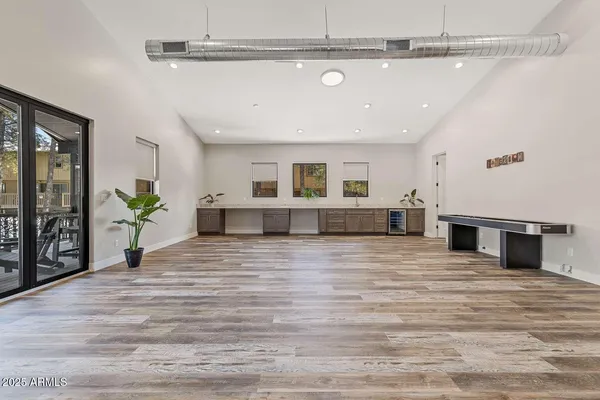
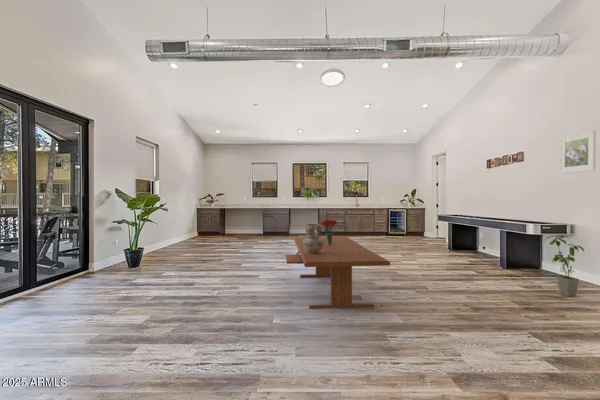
+ ceramic jug (313, 238)
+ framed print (576, 153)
+ bouquet (329, 232)
+ table (324, 267)
+ house plant (563, 264)
